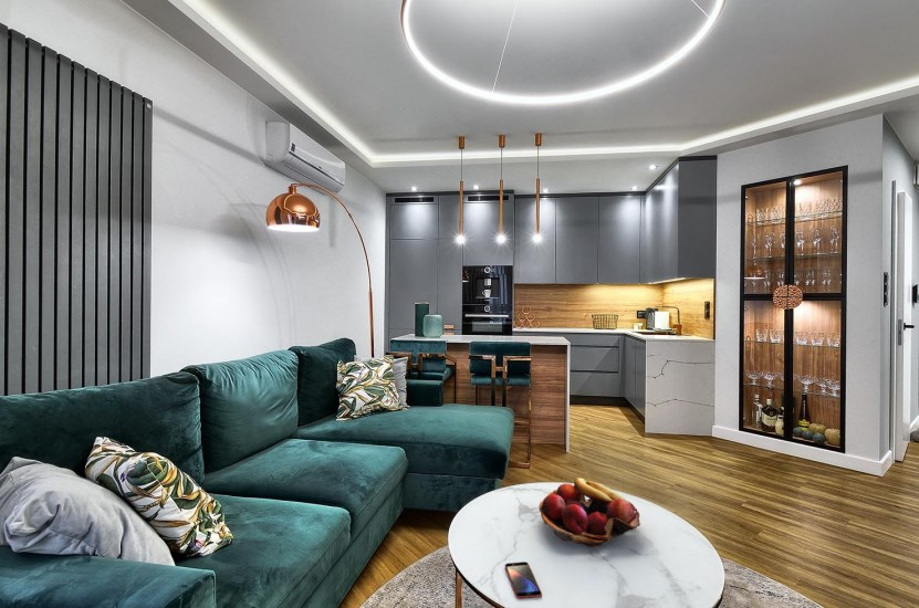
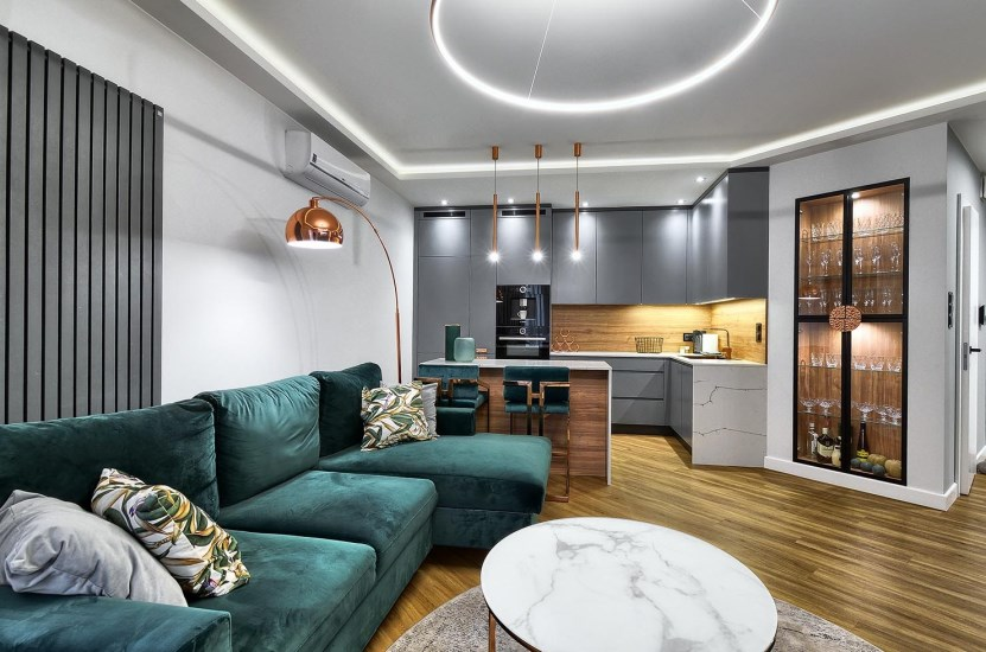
- fruit basket (587, 507)
- smartphone (522, 579)
